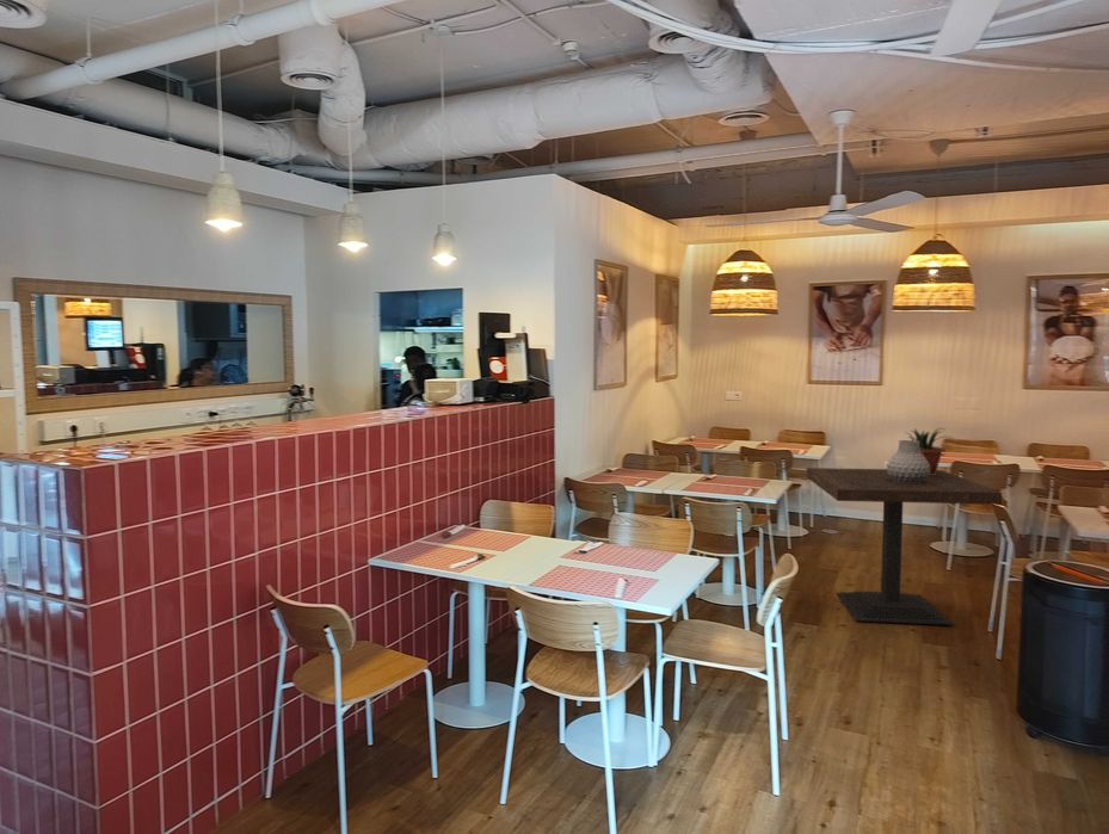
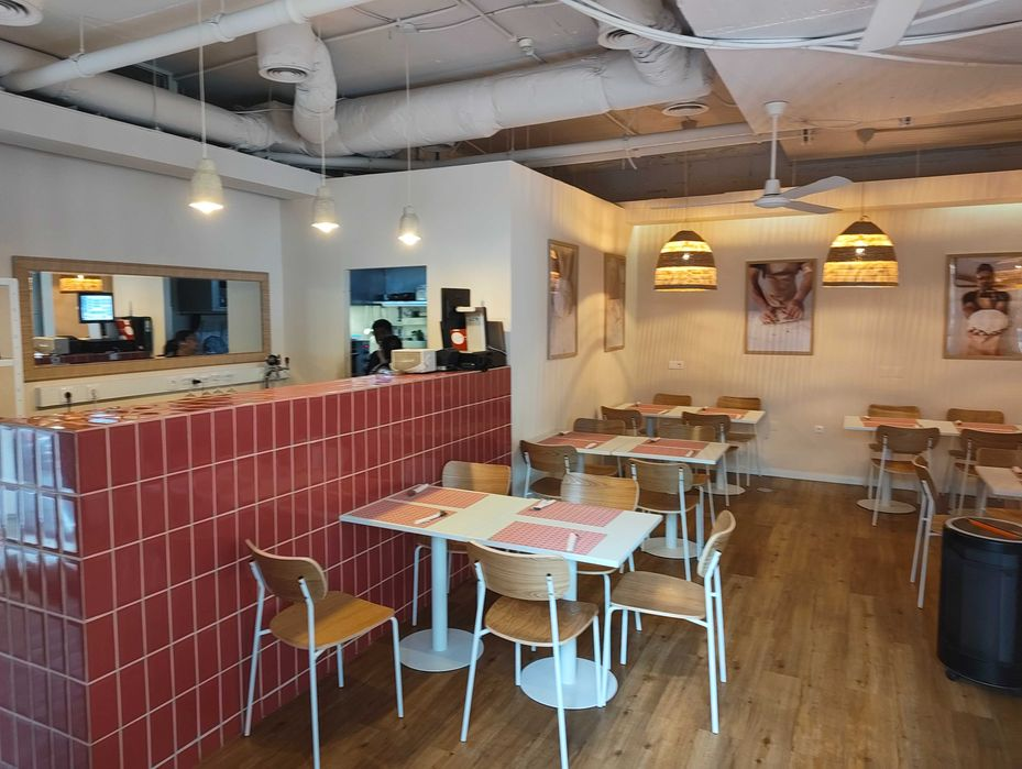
- vase (907, 461)
- dining table (892, 543)
- potted plant (928, 450)
